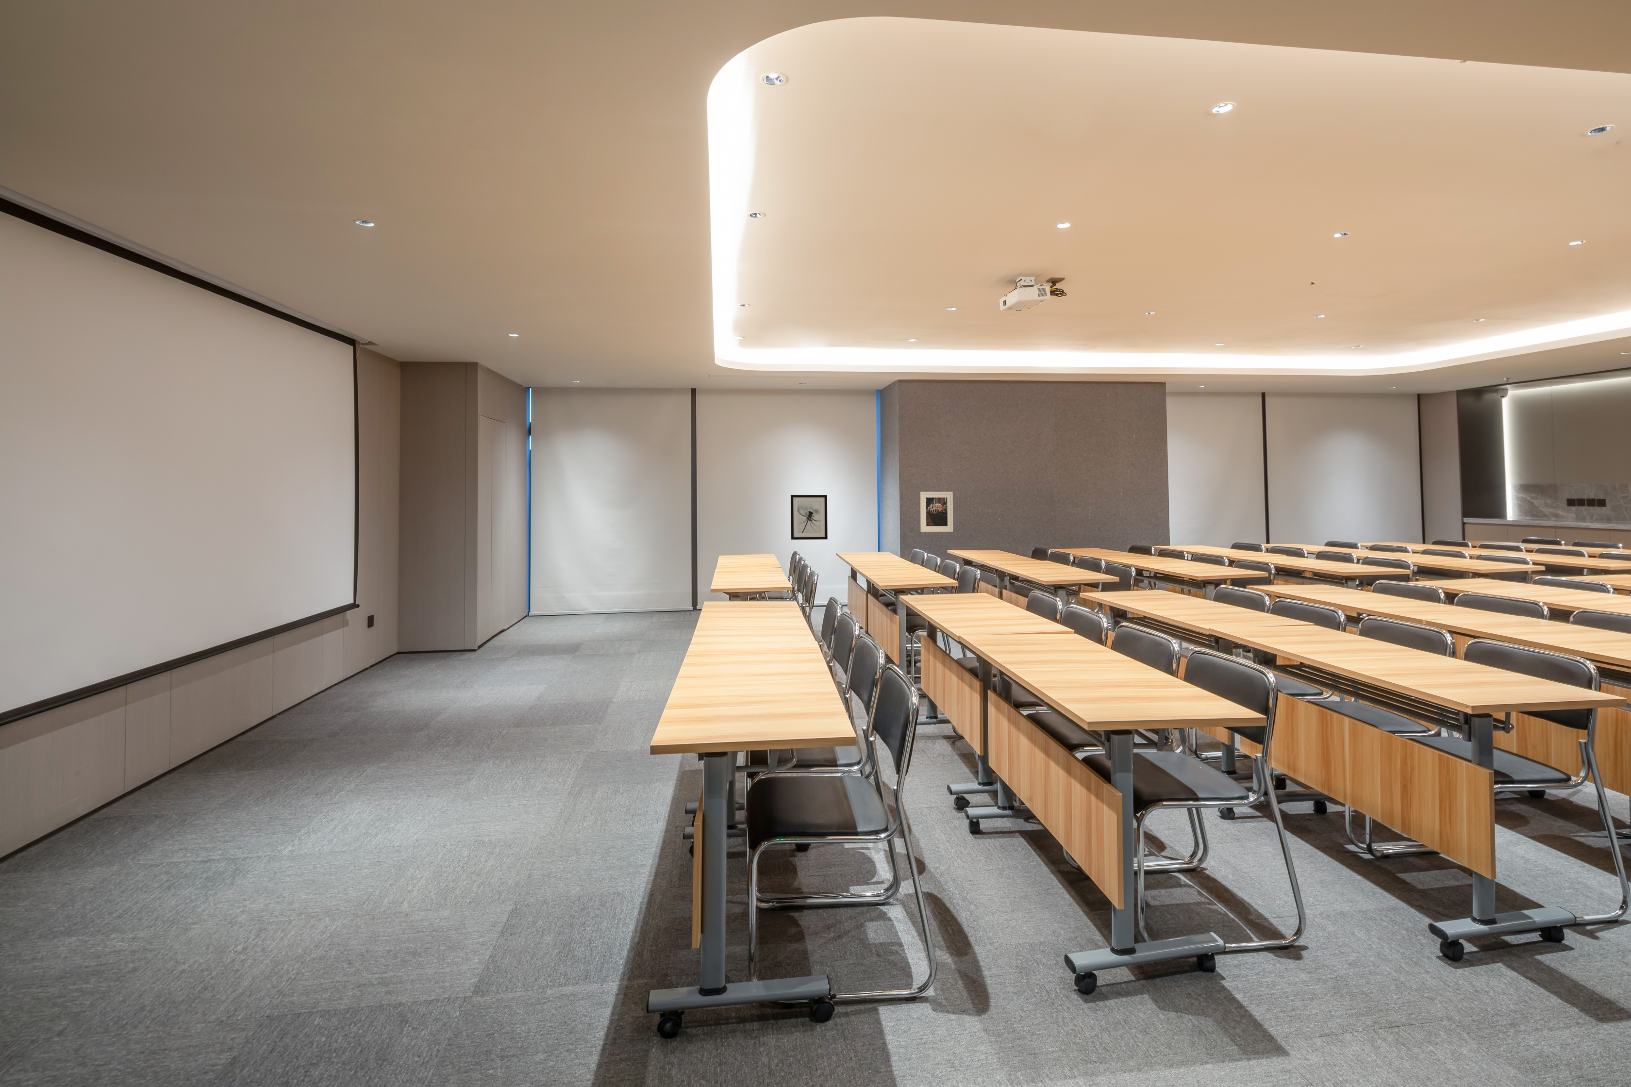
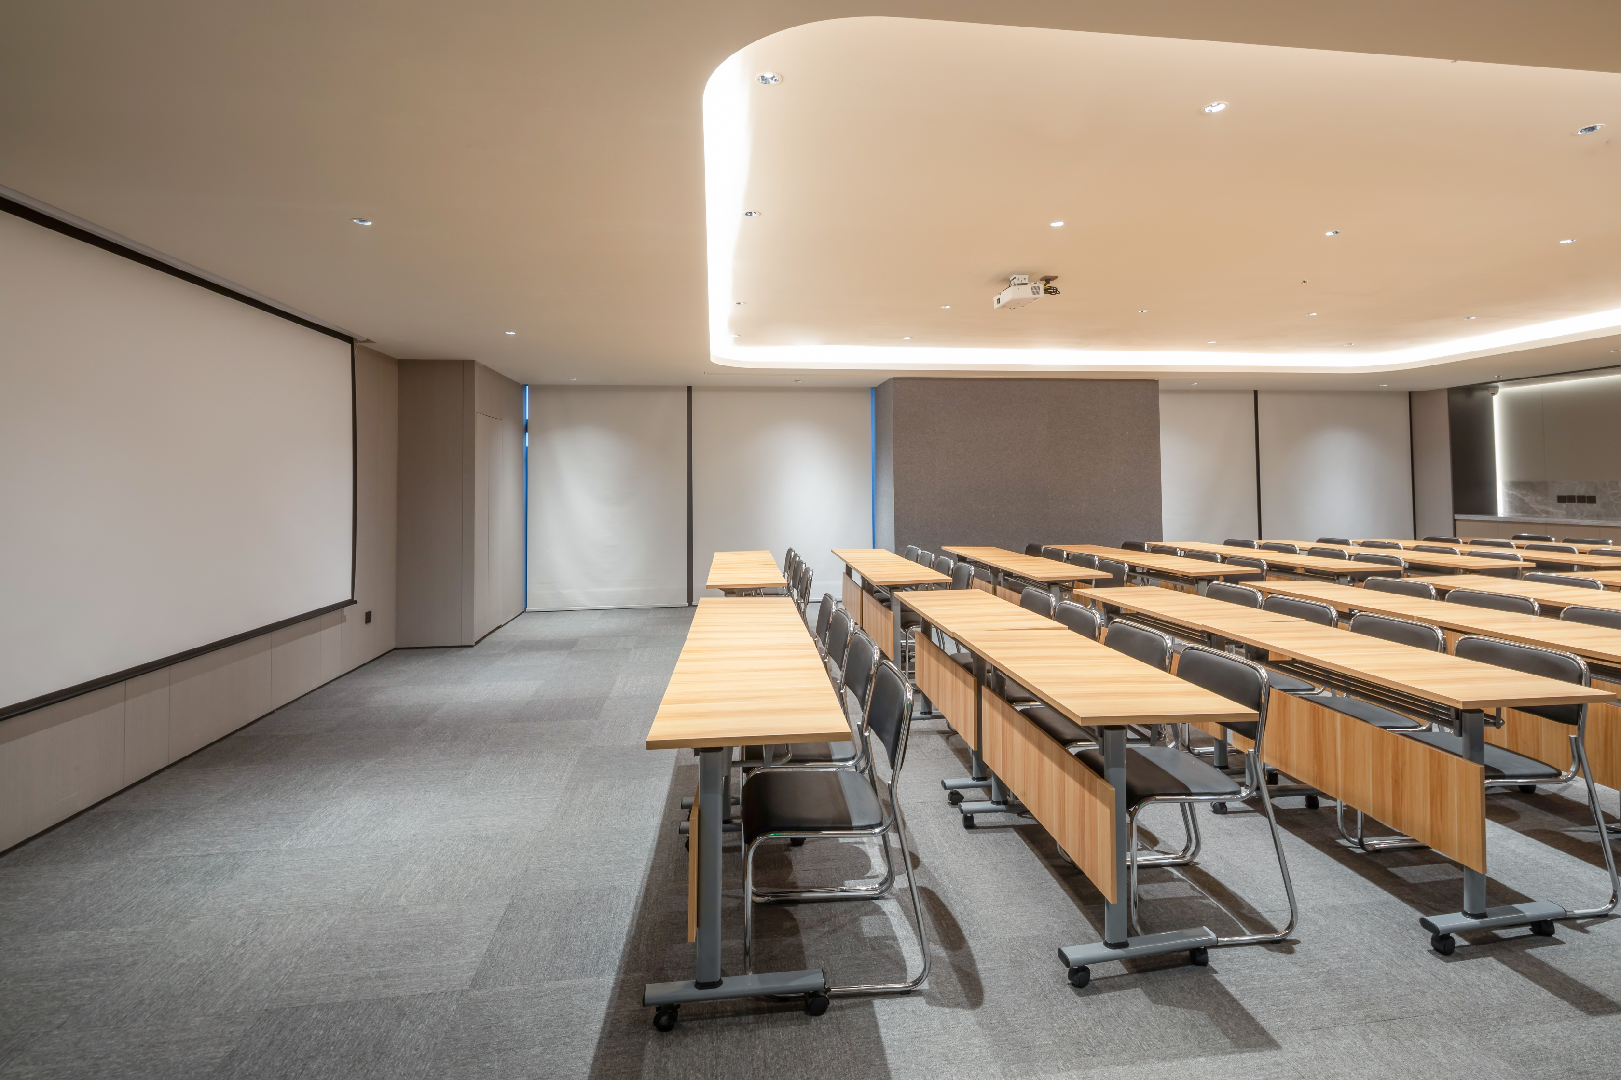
- wall art (808, 517)
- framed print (937, 512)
